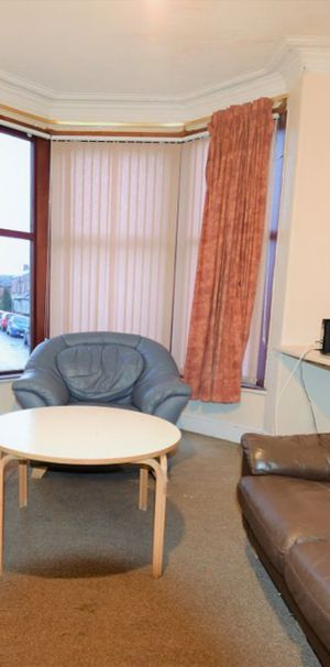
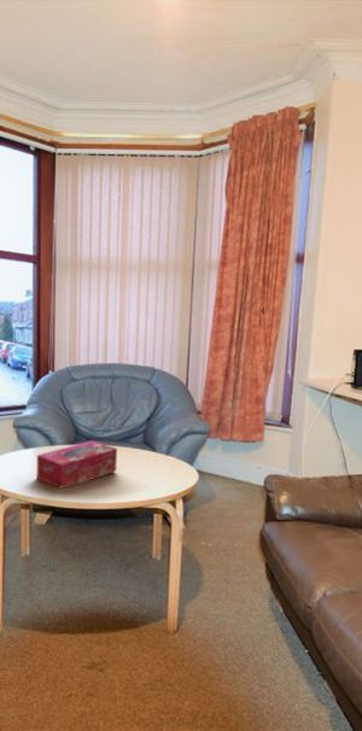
+ tissue box (77, 463)
